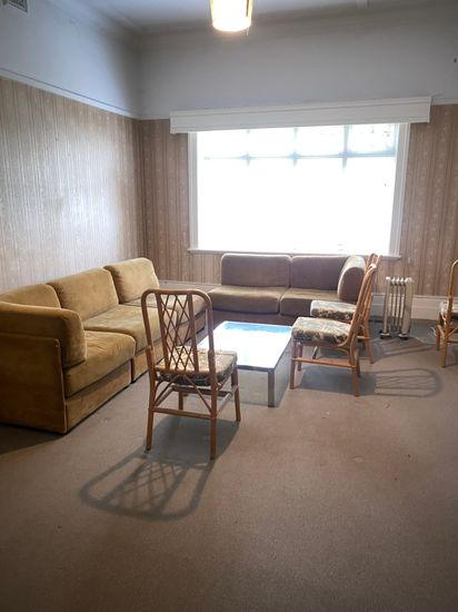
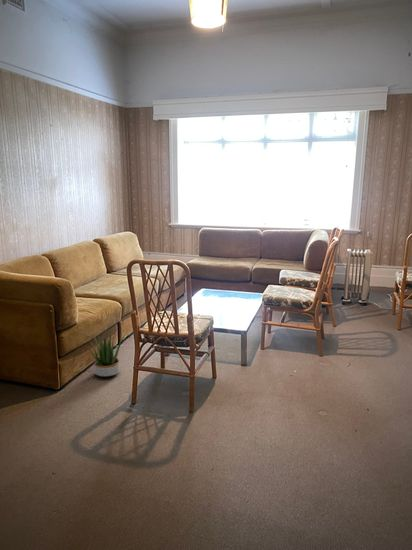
+ potted plant (106, 353)
